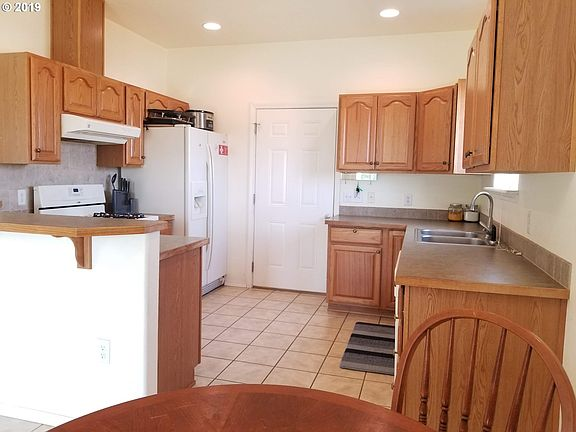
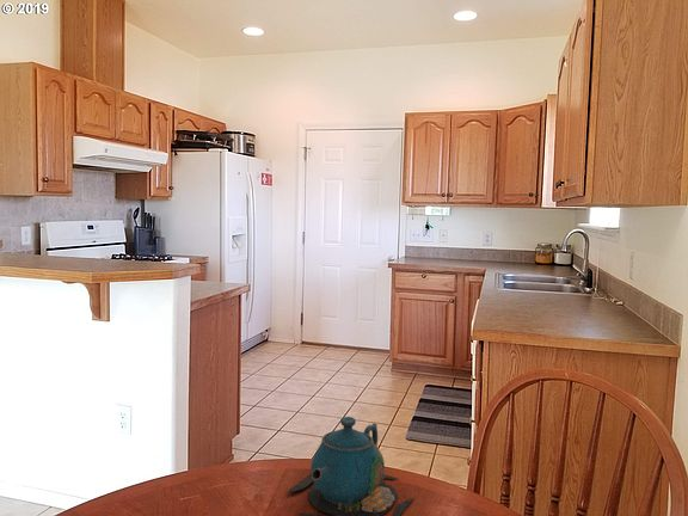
+ teapot (352, 456)
